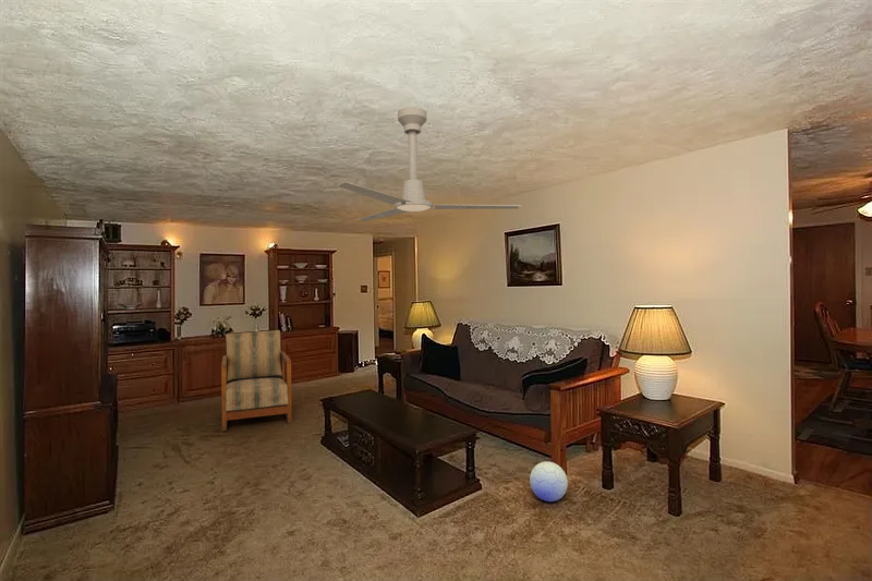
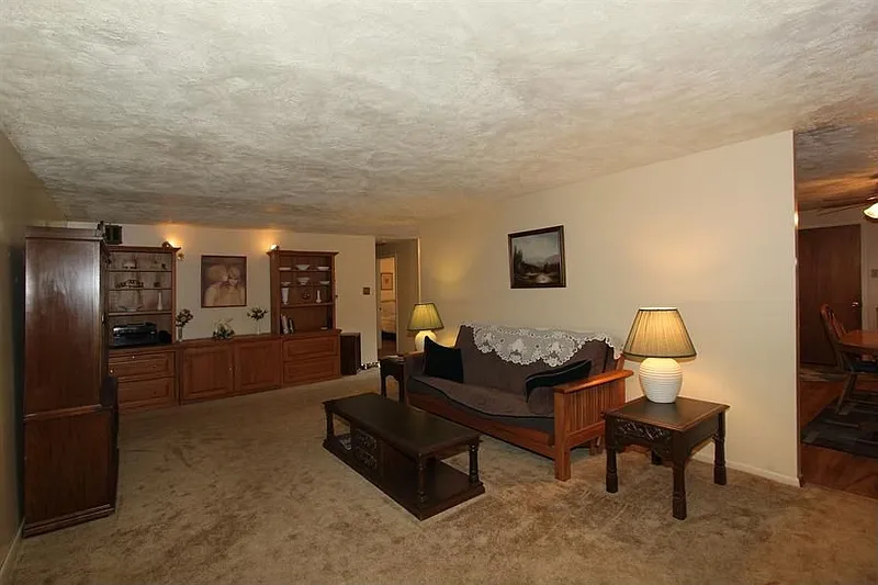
- armchair (255, 375)
- ball (548, 481)
- ceiling fan (416, 159)
